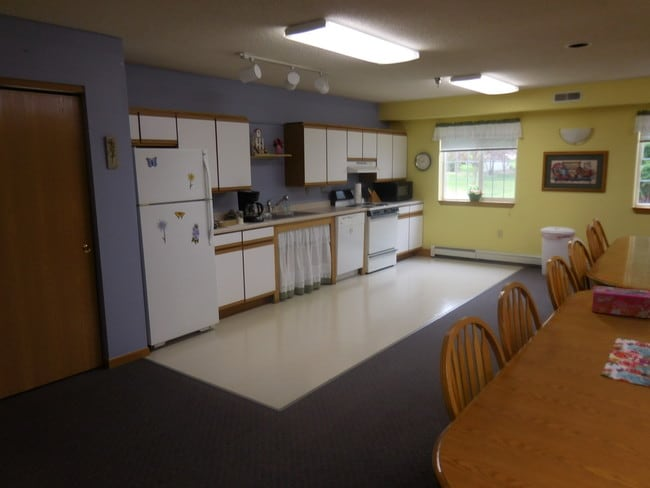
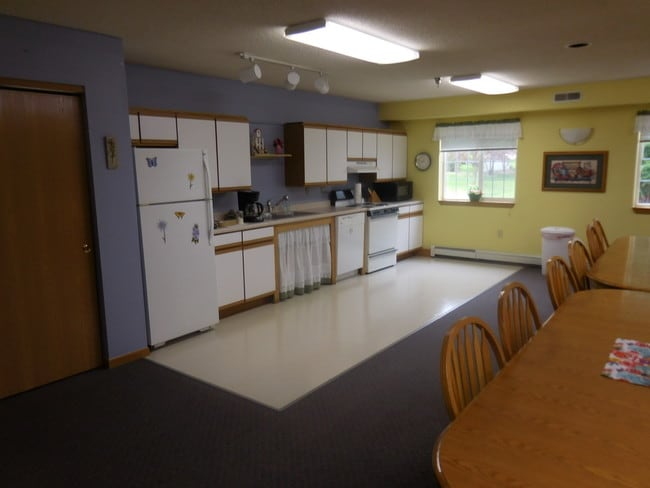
- tissue box (626, 301)
